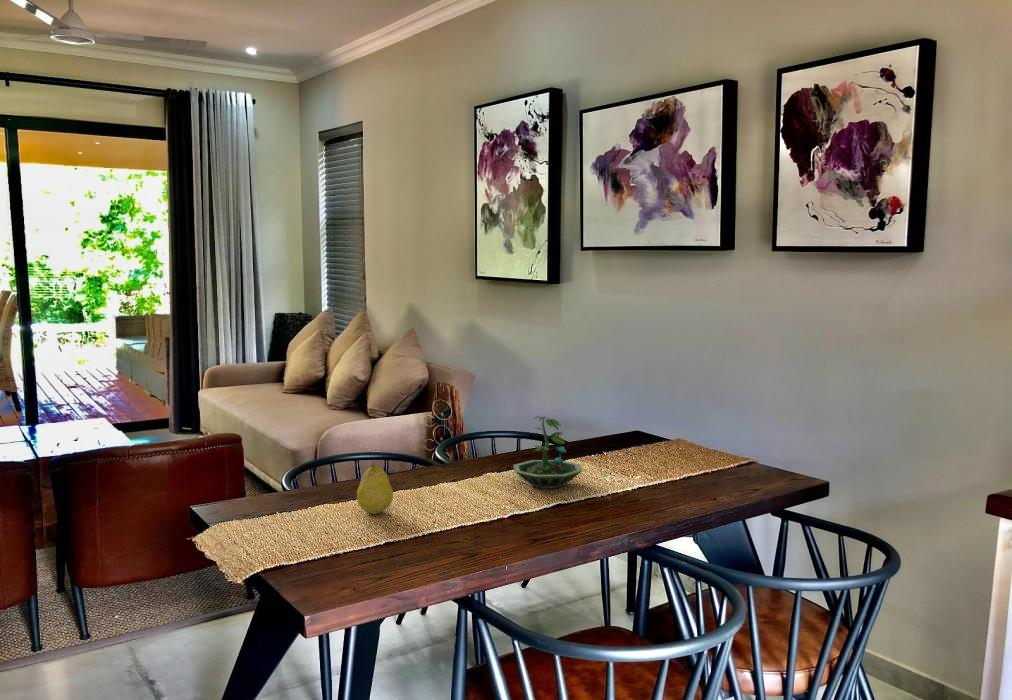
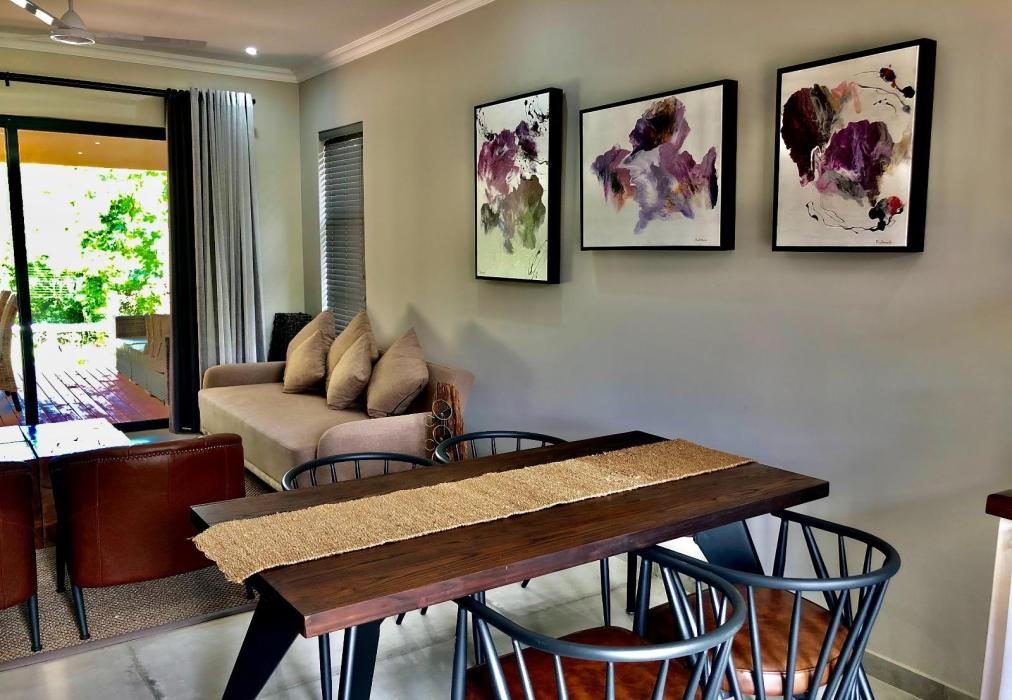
- fruit (376, 487)
- terrarium (545, 430)
